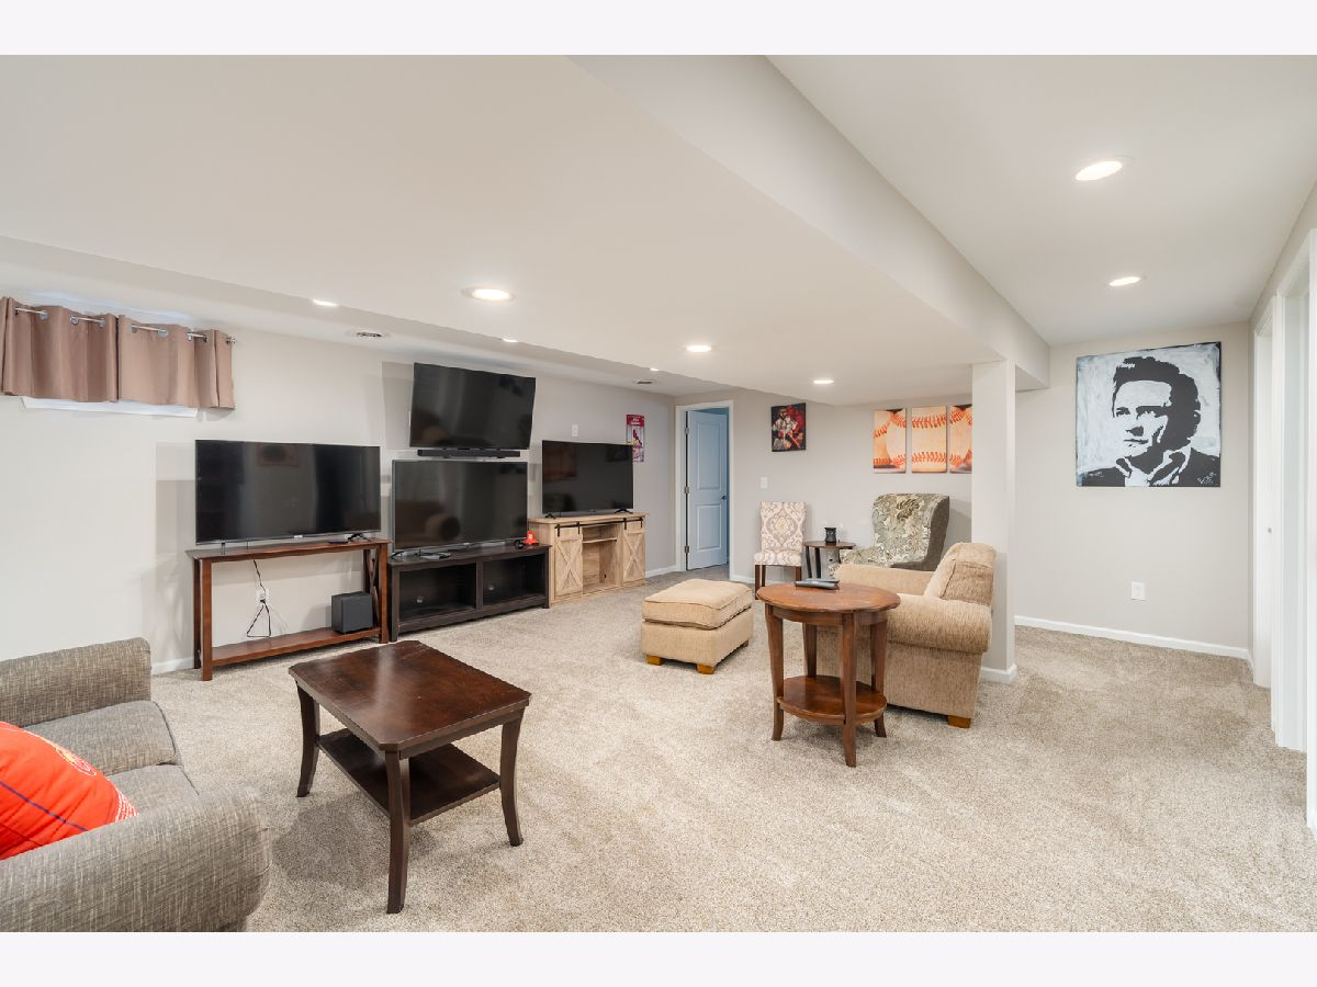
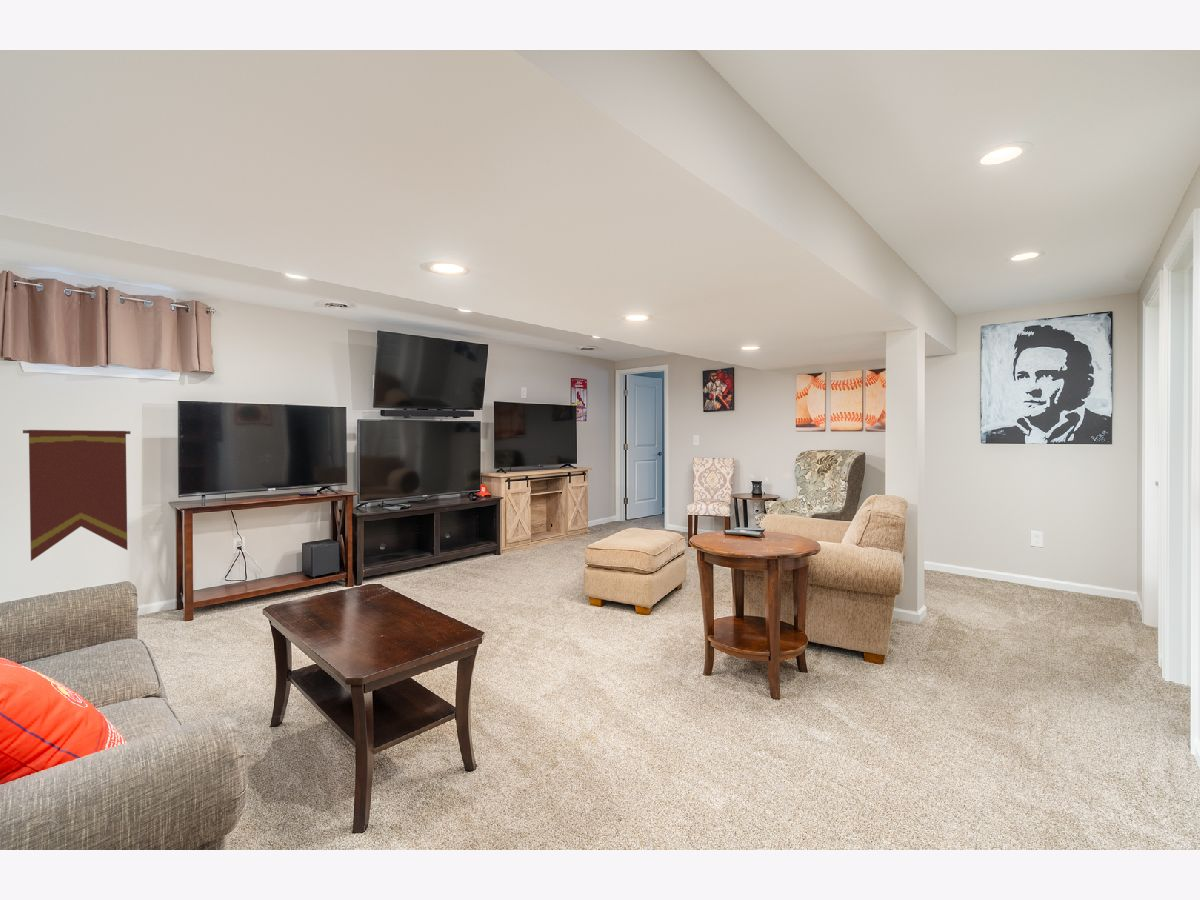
+ pennant (80, 492)
